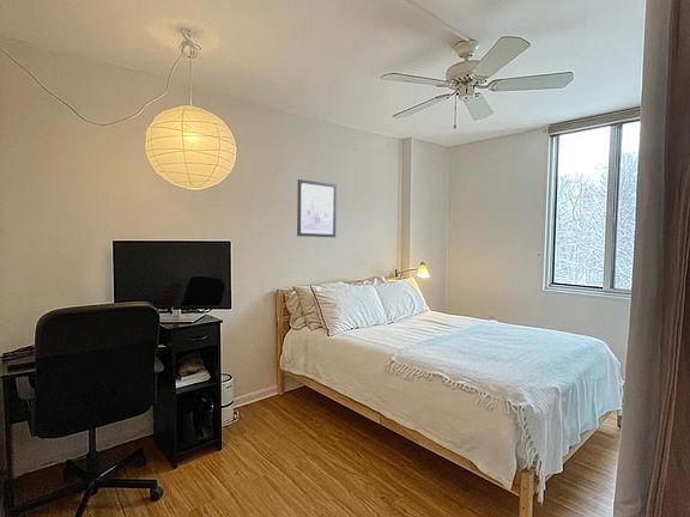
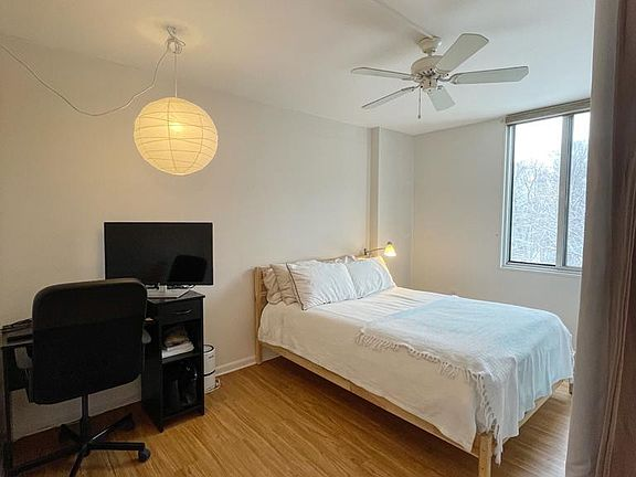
- wall art (317, 209)
